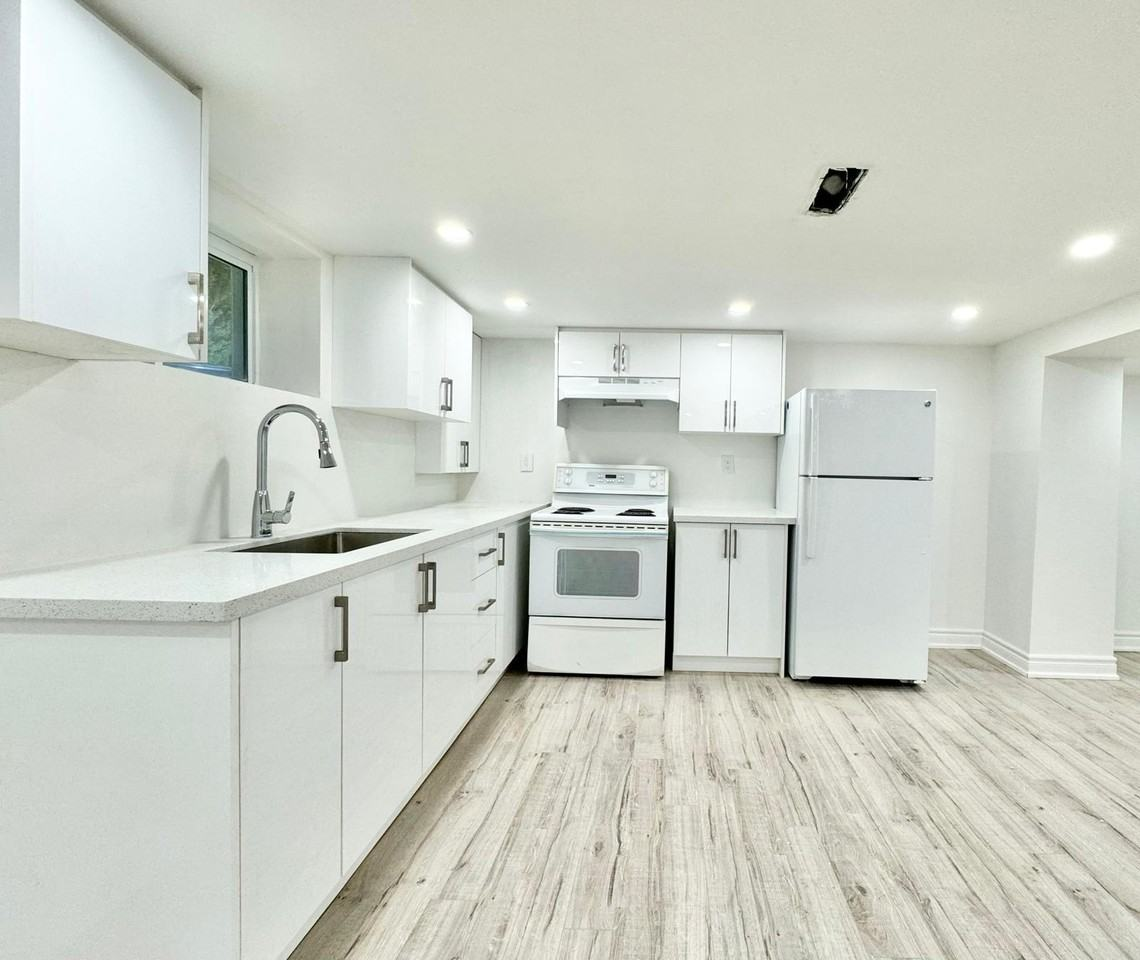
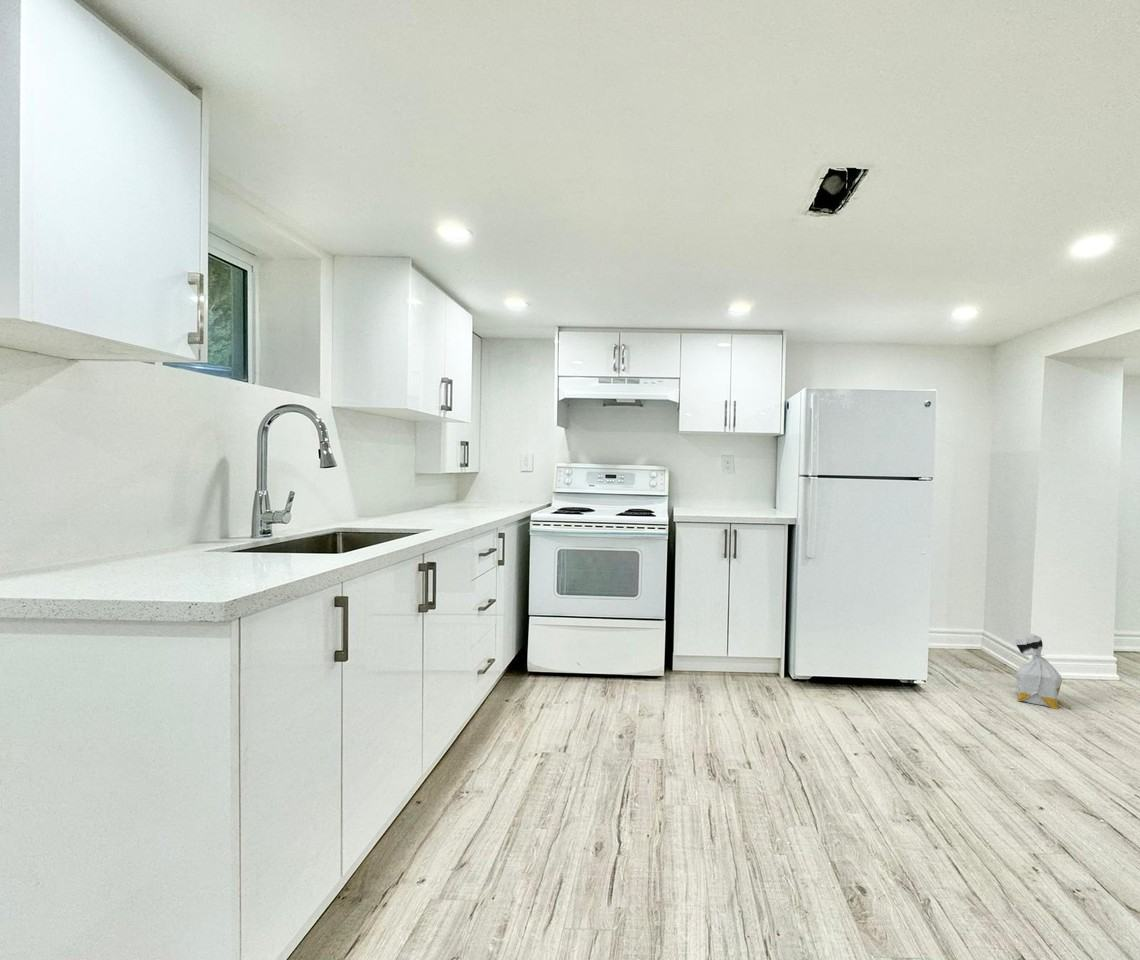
+ bag (1037, 667)
